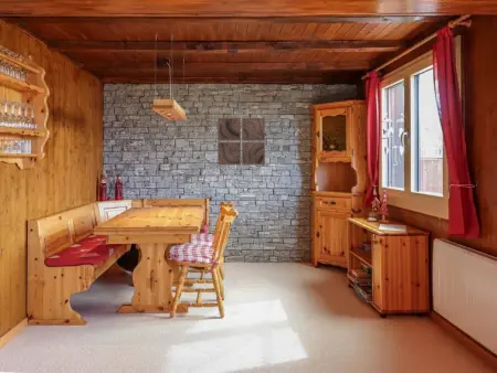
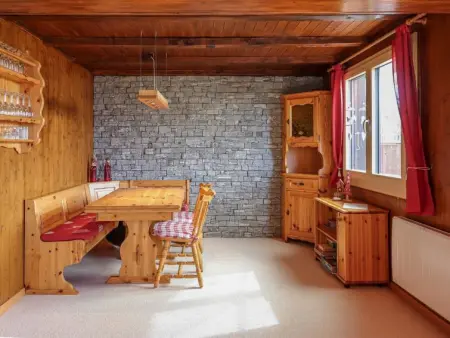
- wall art (242, 140)
